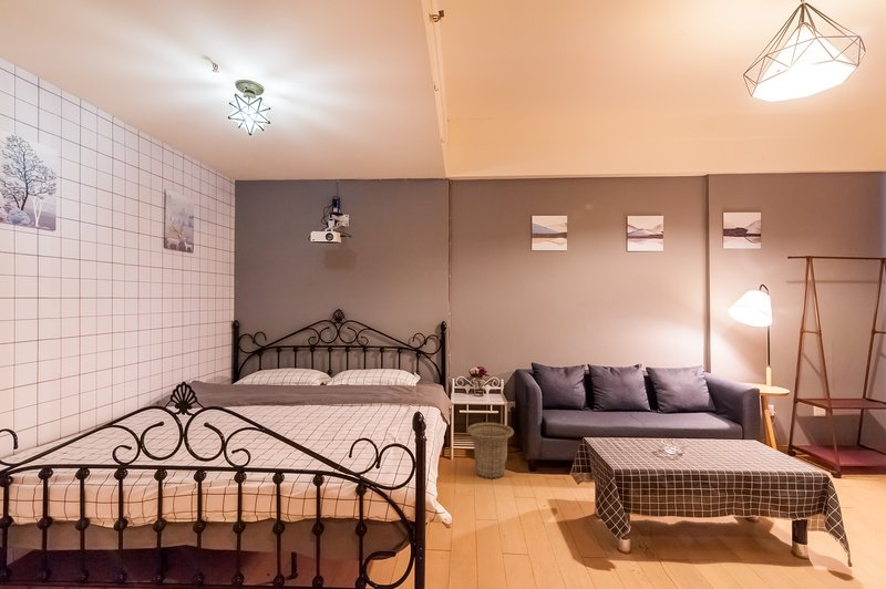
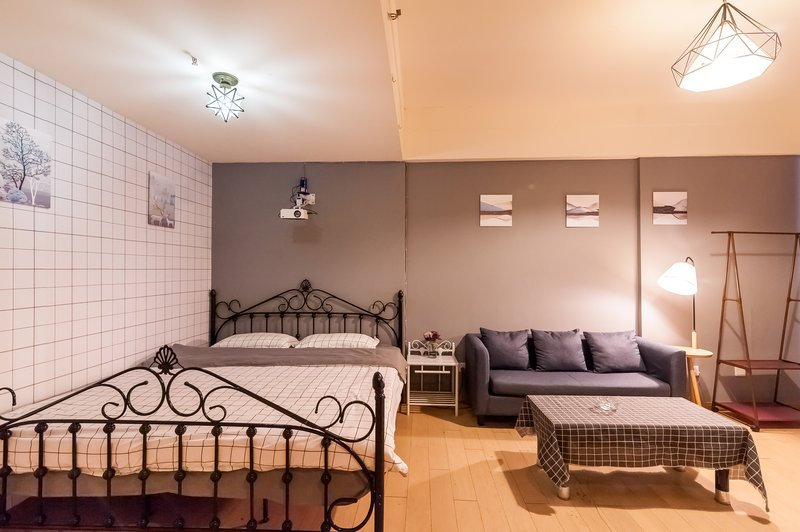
- basket (490, 451)
